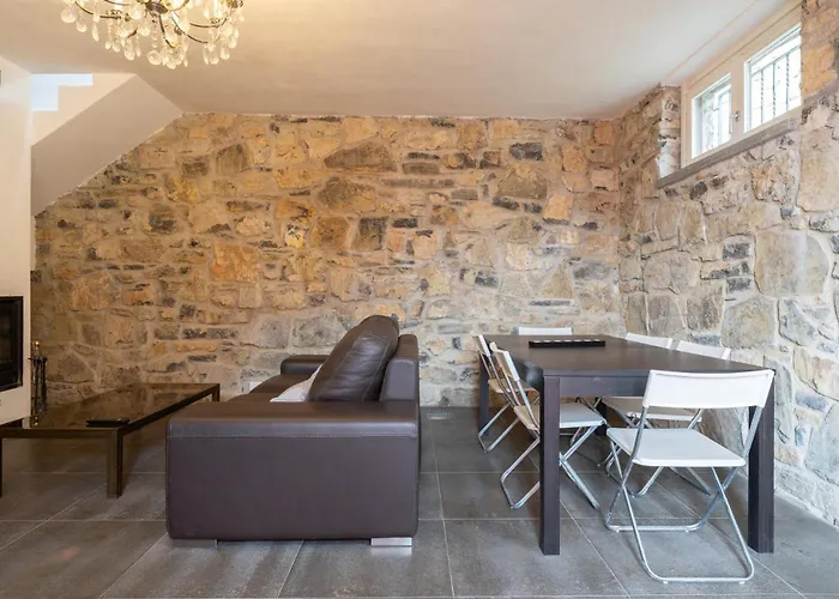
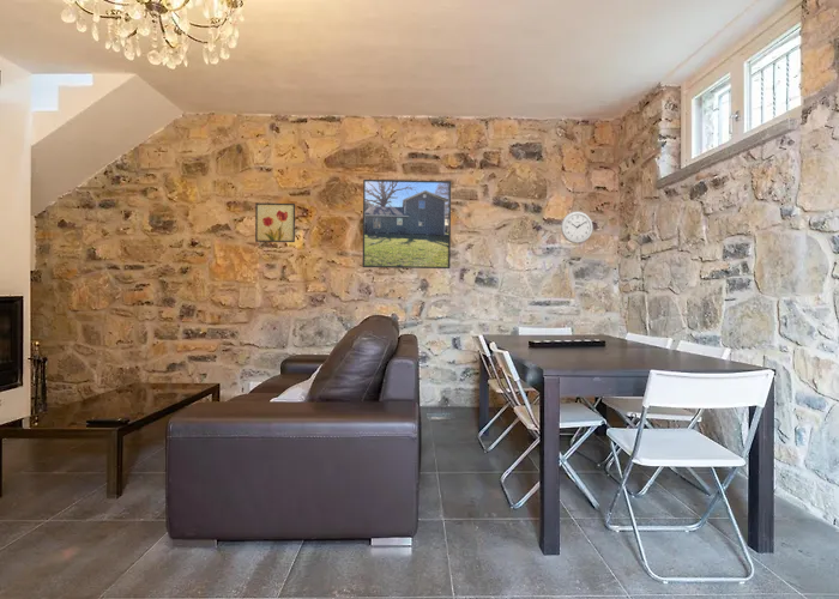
+ wall clock (577, 226)
+ wall art (274, 223)
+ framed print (406, 224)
